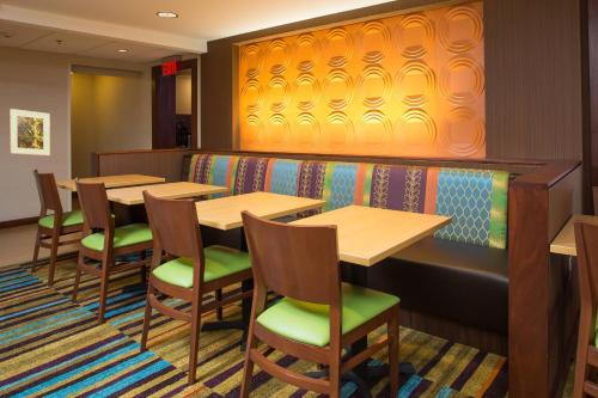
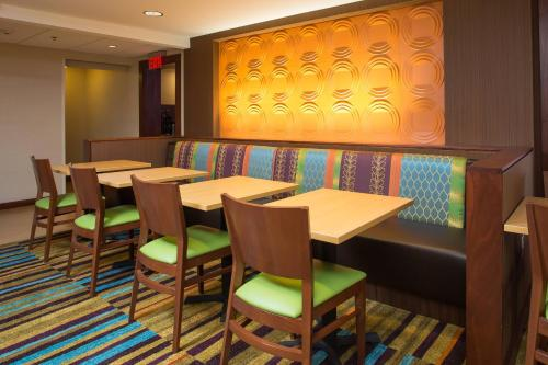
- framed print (30, 133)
